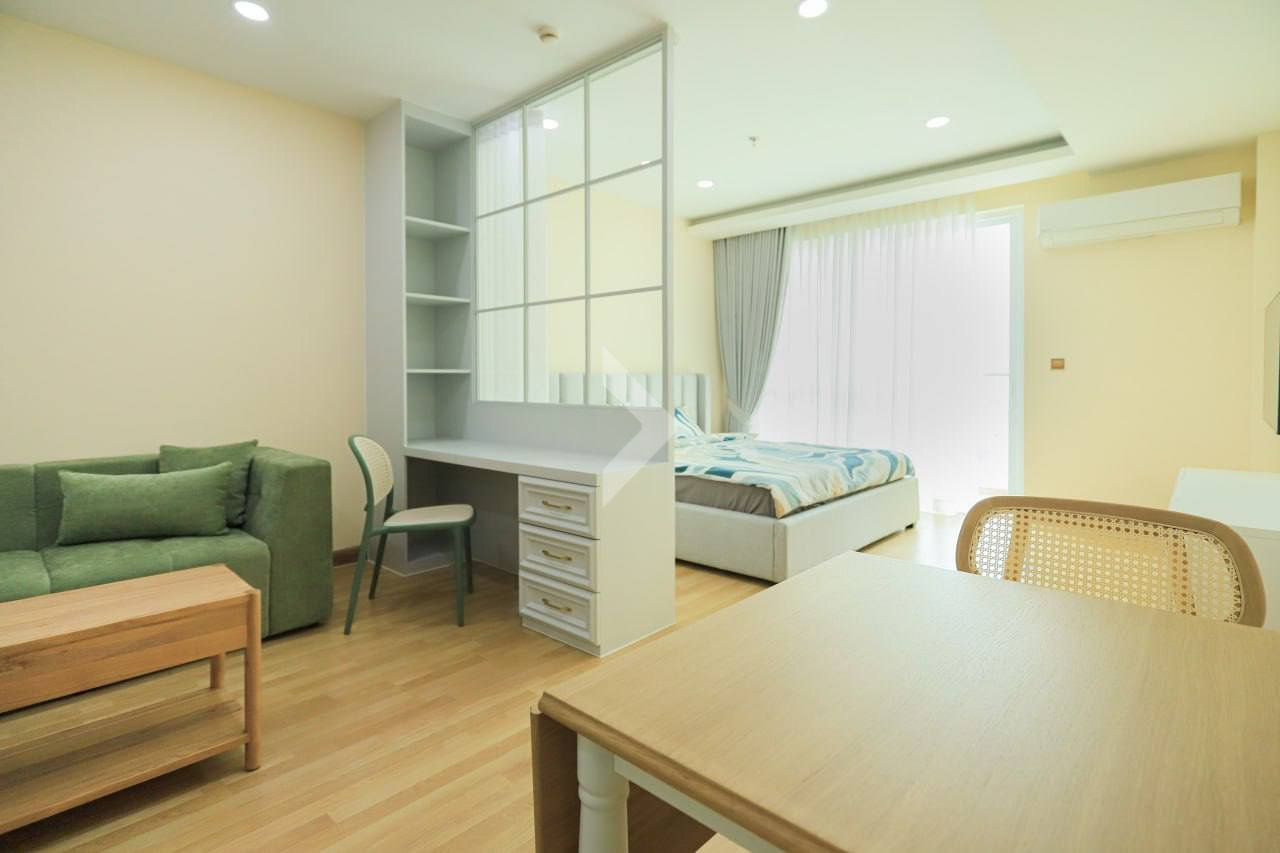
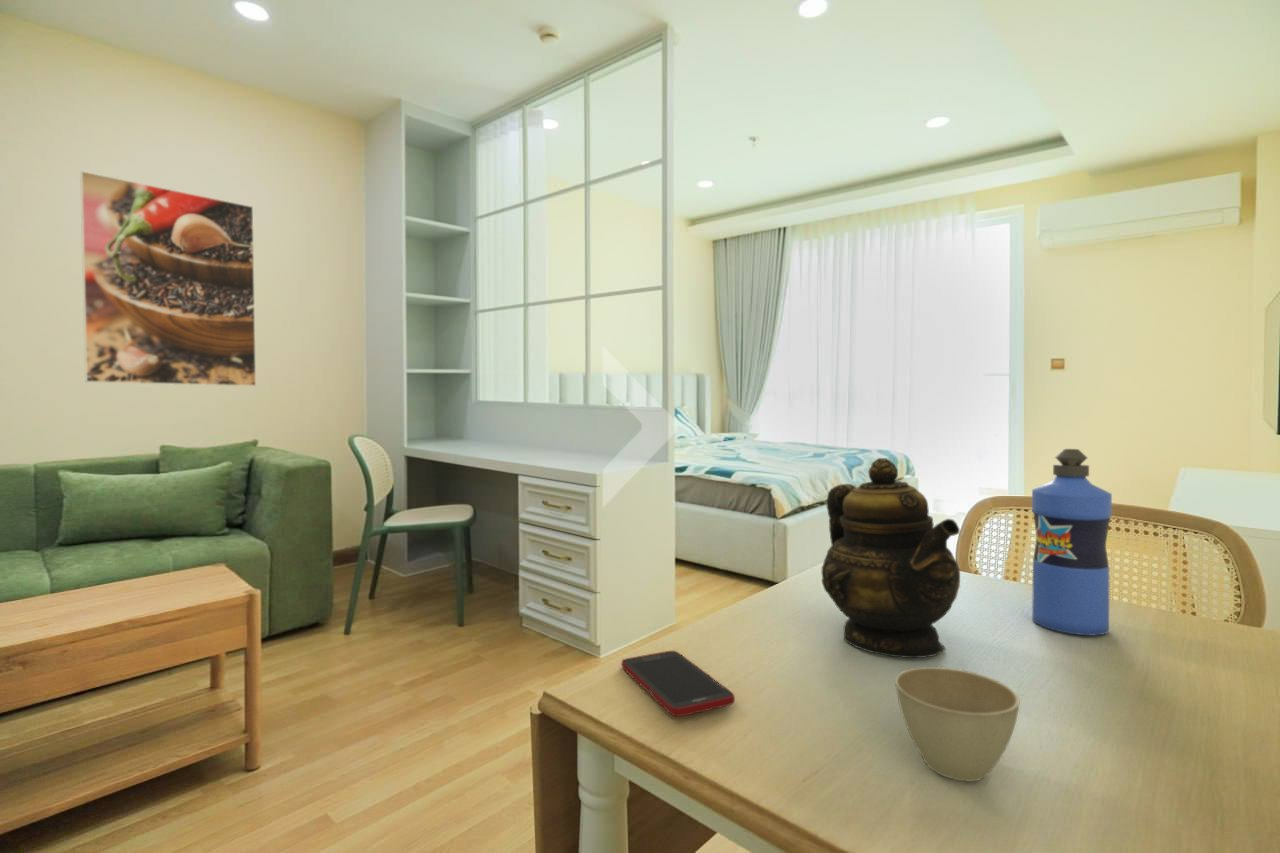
+ cell phone (674, 680)
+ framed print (175, 287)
+ water bottle (1070, 536)
+ flower pot (954, 726)
+ teapot (886, 549)
